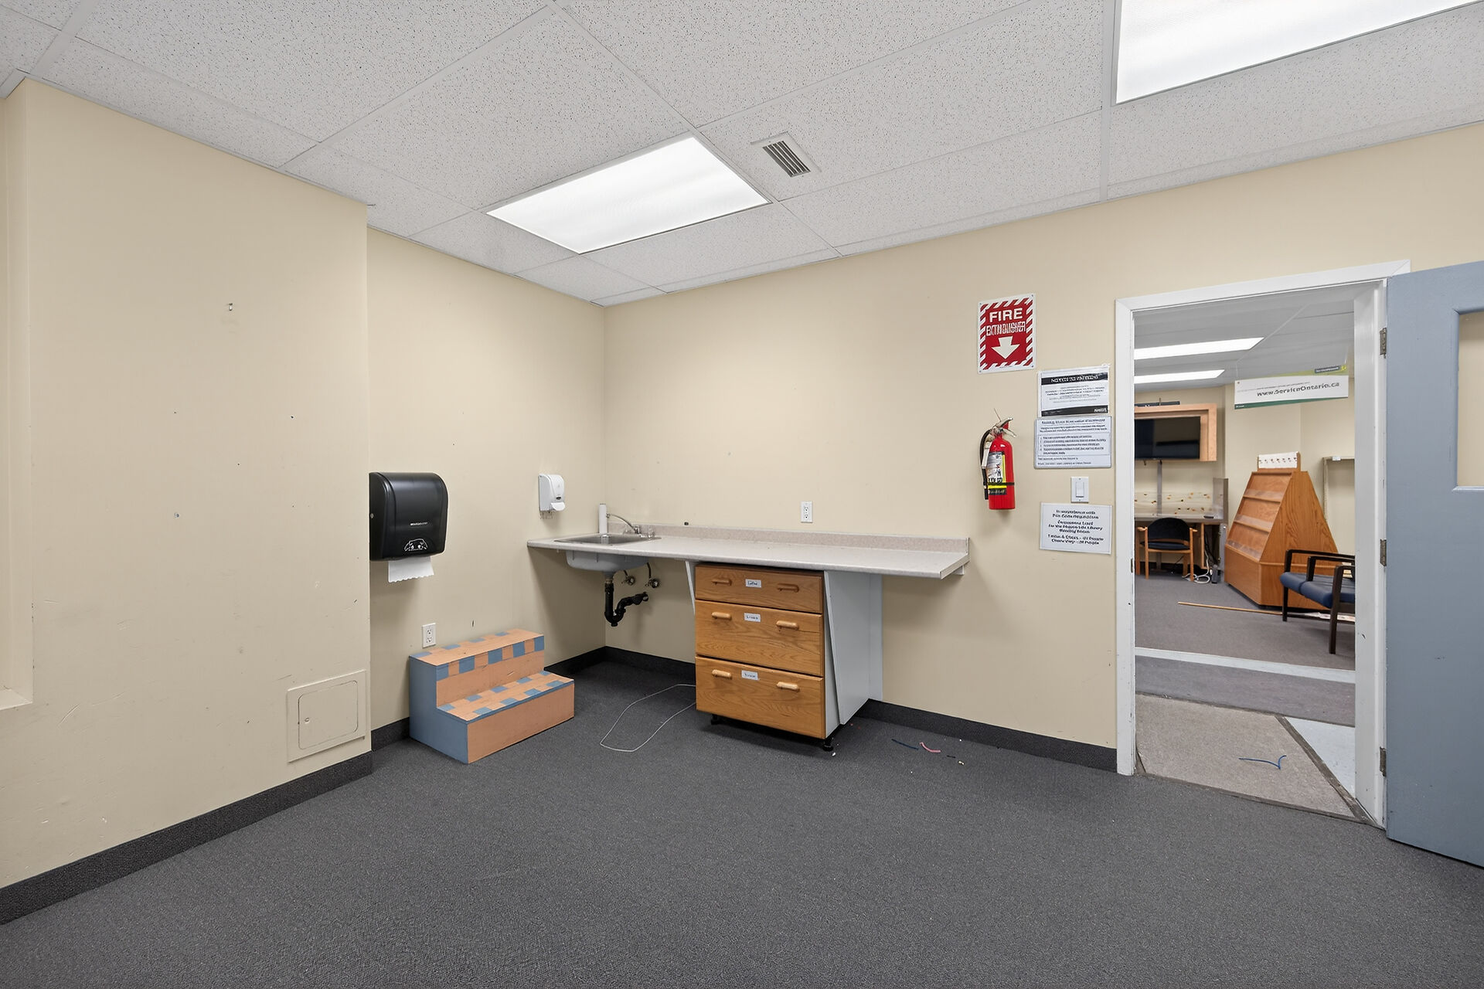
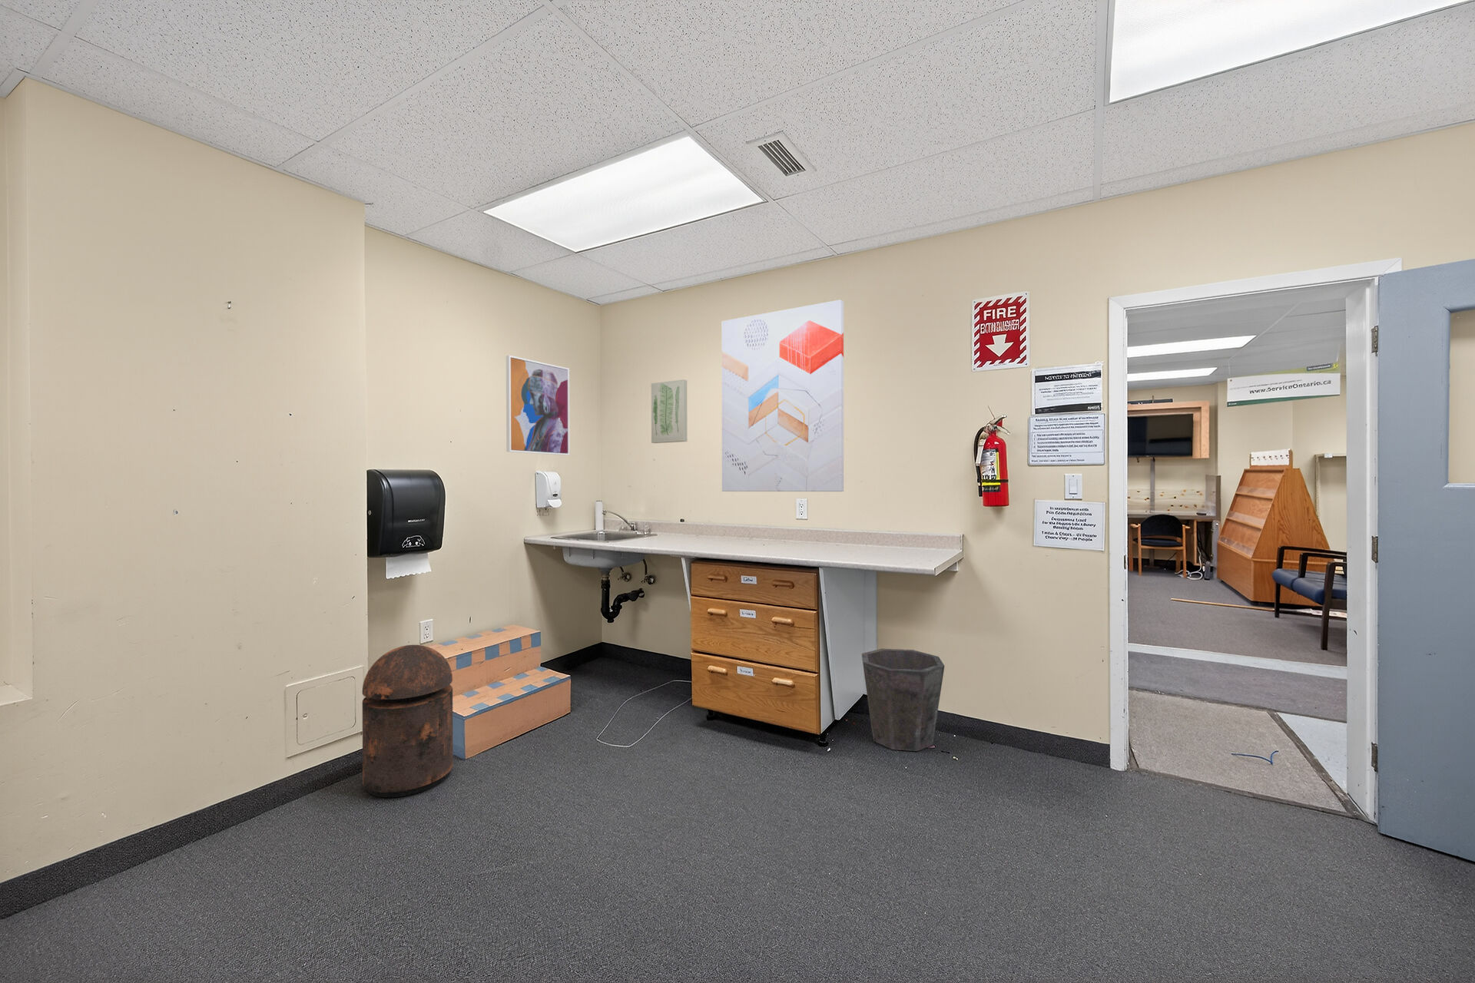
+ wall art (668, 411)
+ wall art (779, 402)
+ wall art (539, 408)
+ waste bin (901, 698)
+ trash can (408, 712)
